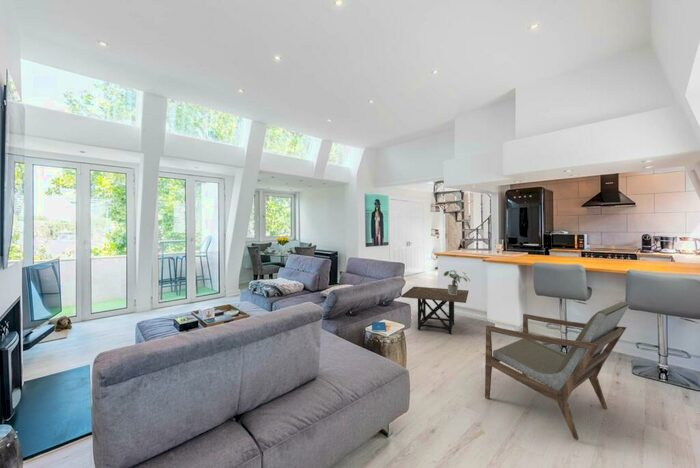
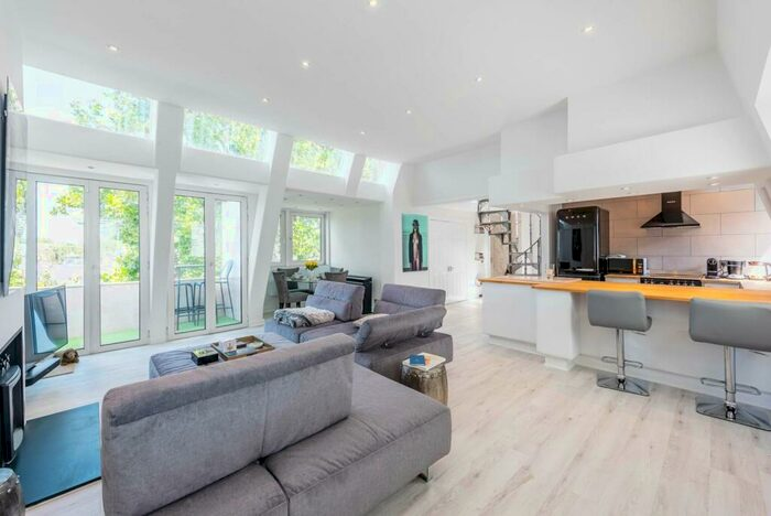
- side table (436, 310)
- armchair (554, 351)
- potted plant (456, 282)
